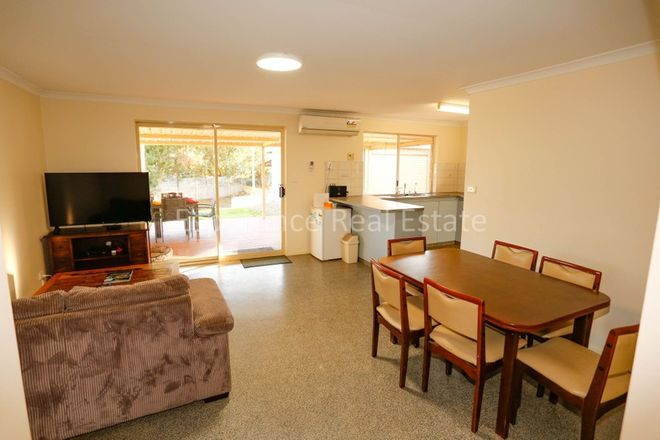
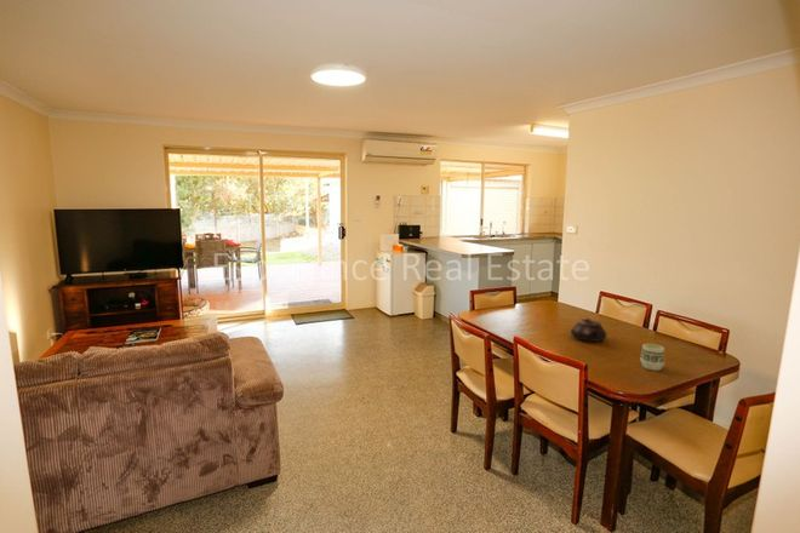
+ teapot (589, 328)
+ cup (652, 356)
